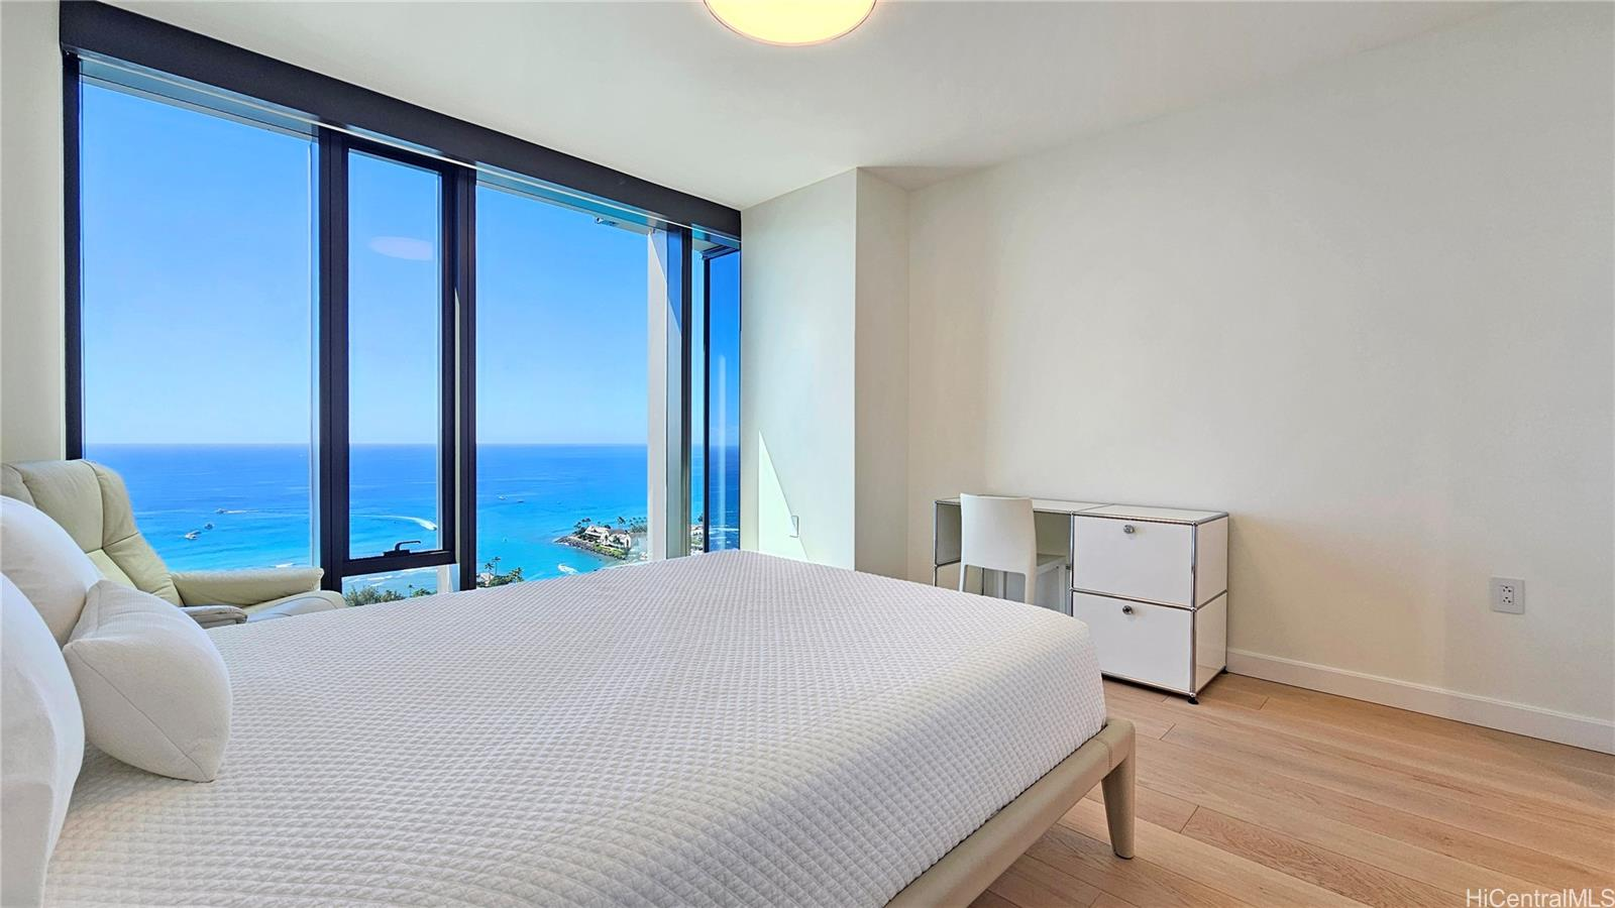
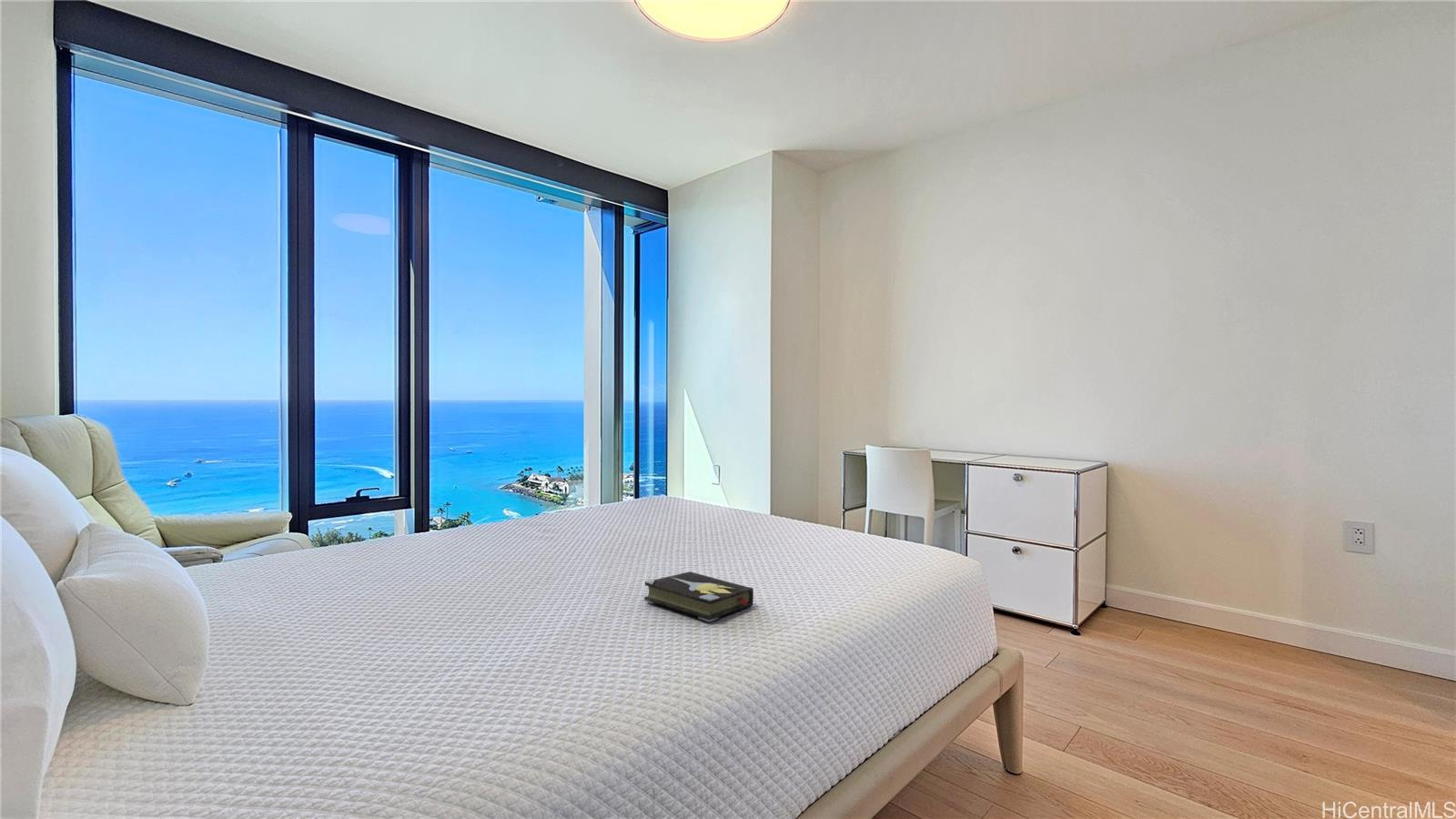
+ hardback book (698, 592)
